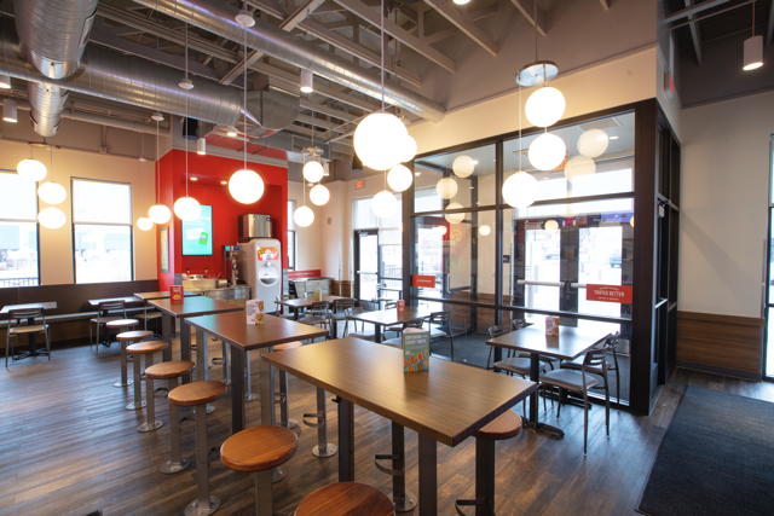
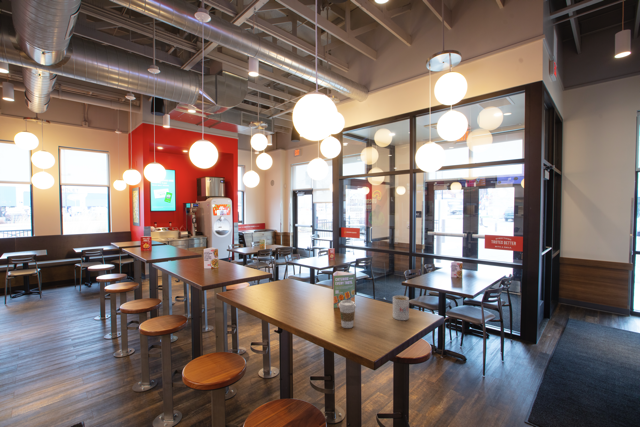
+ coffee cup (347, 314)
+ mug (402, 306)
